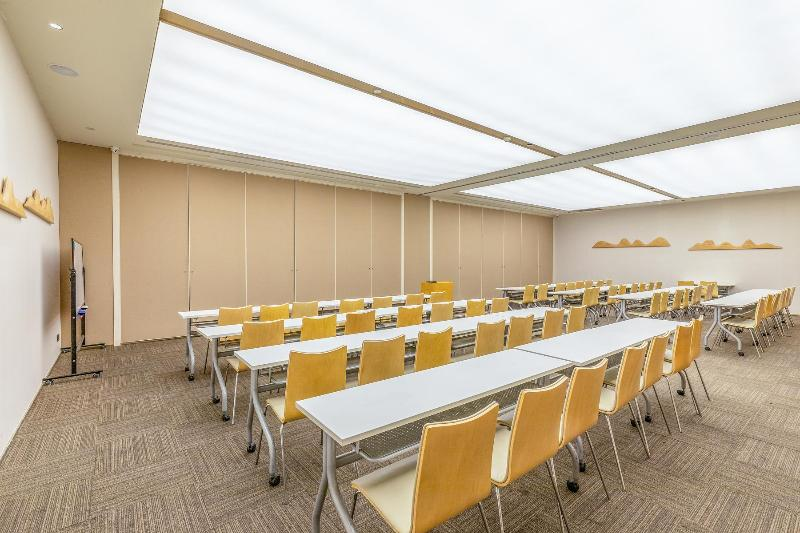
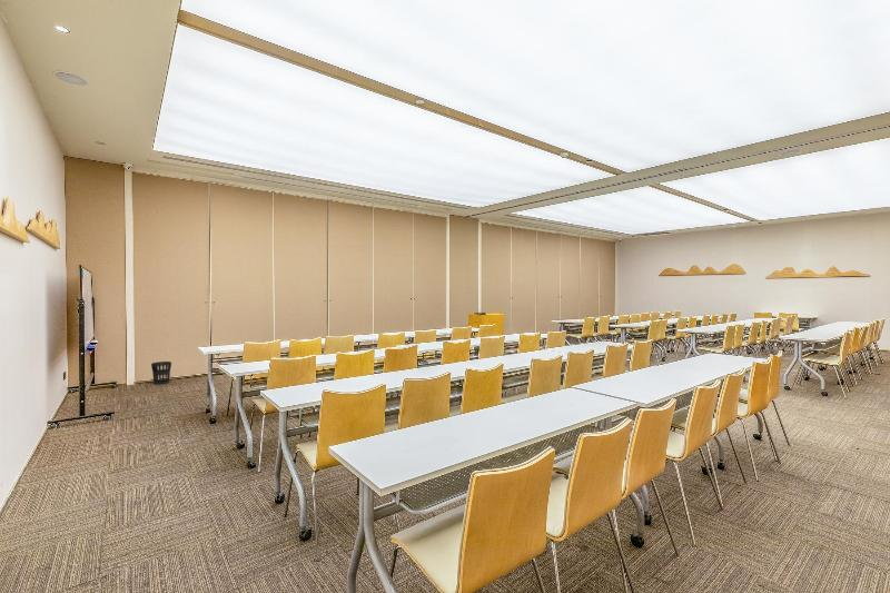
+ wastebasket (161, 373)
